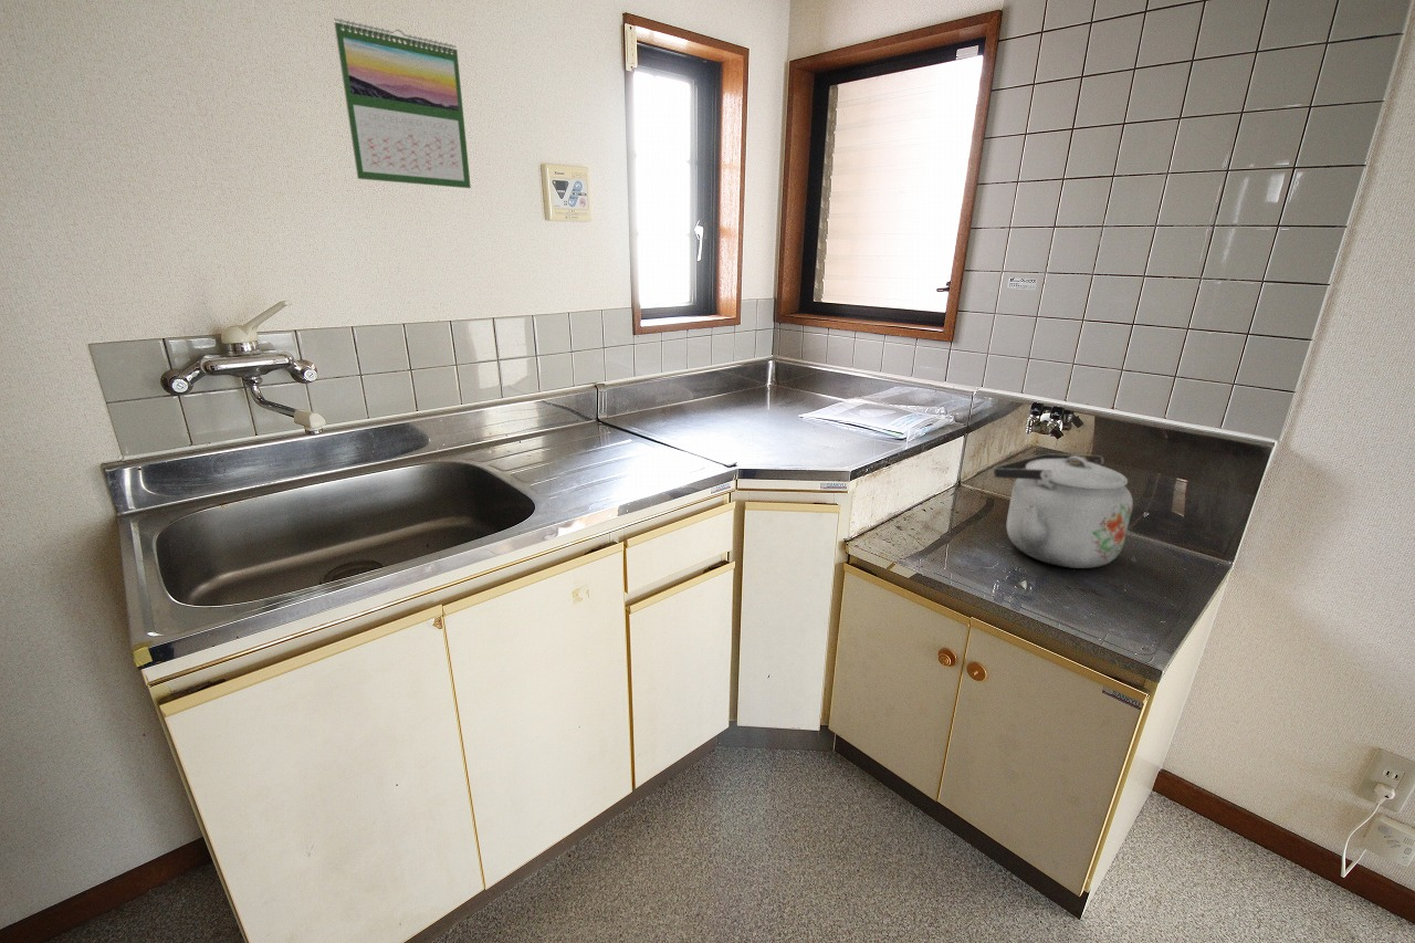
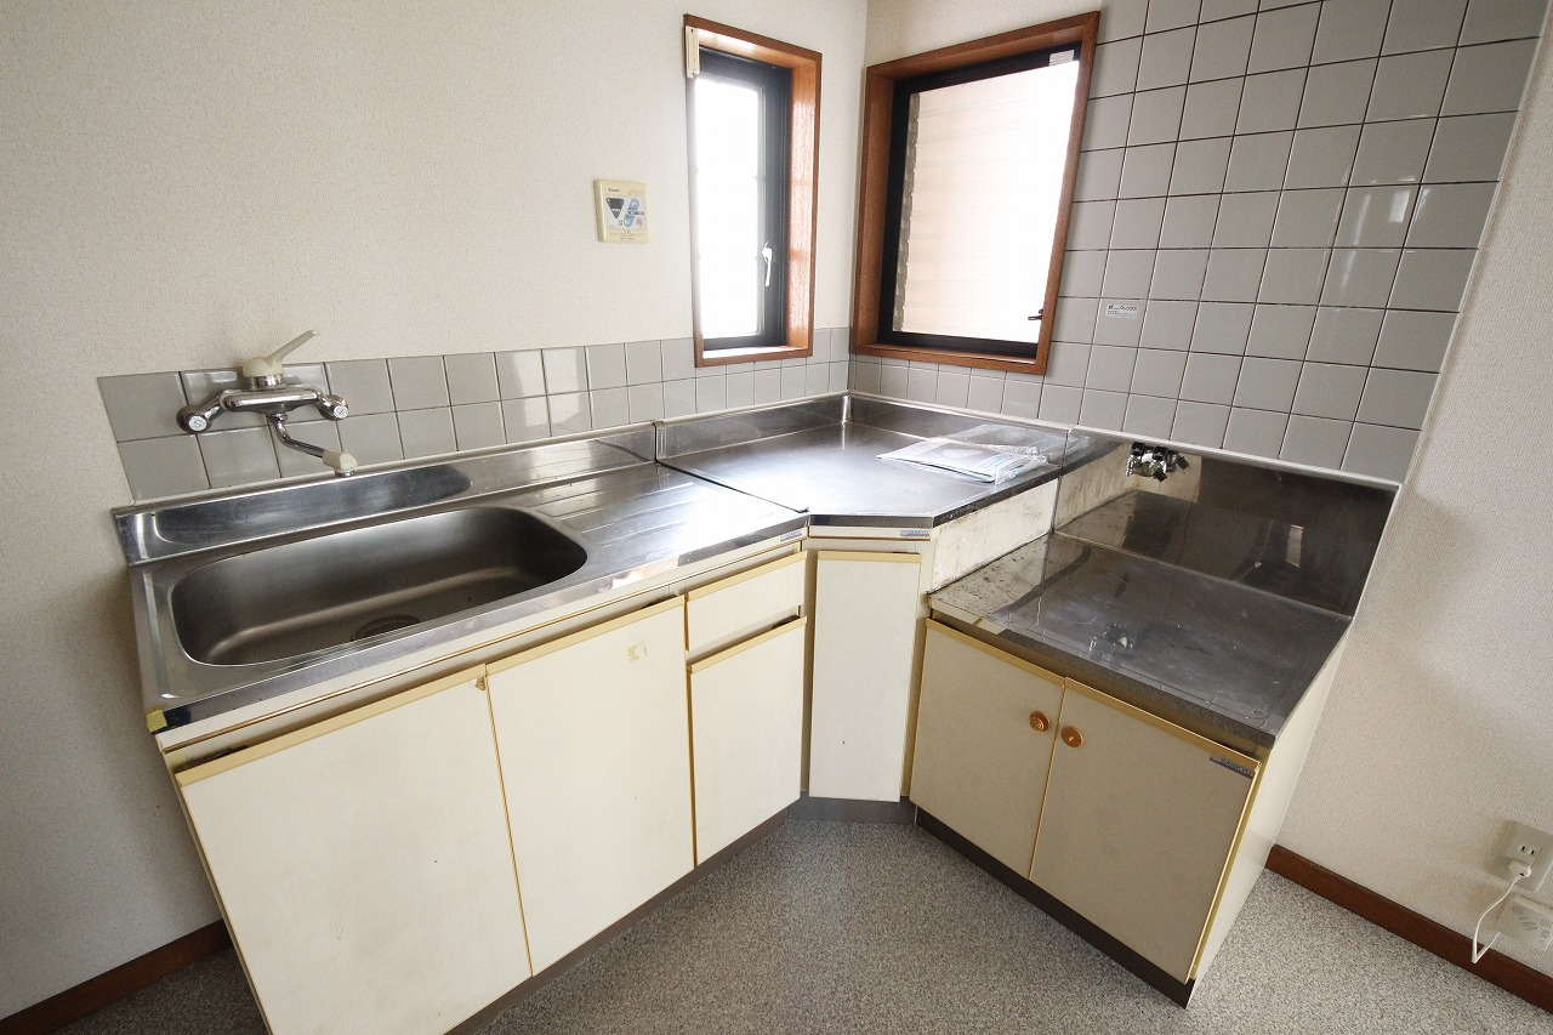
- kettle (1058, 506)
- calendar (408, 108)
